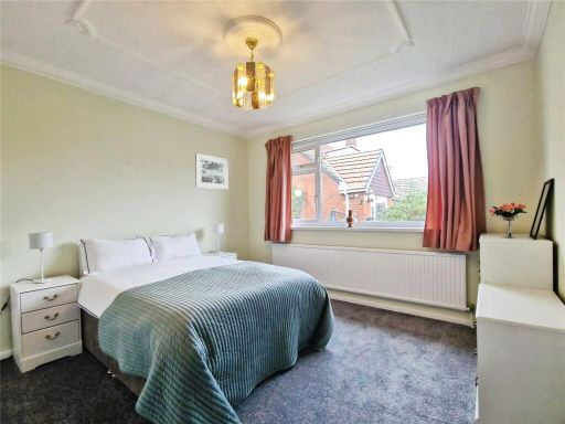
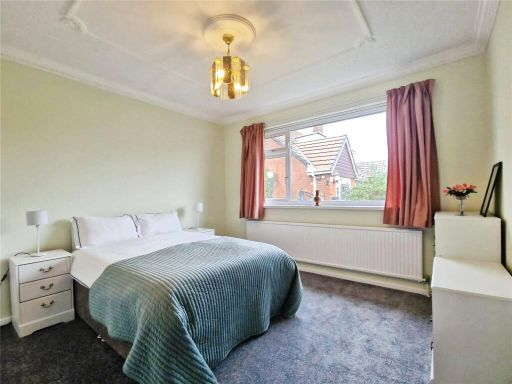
- wall art (212, 172)
